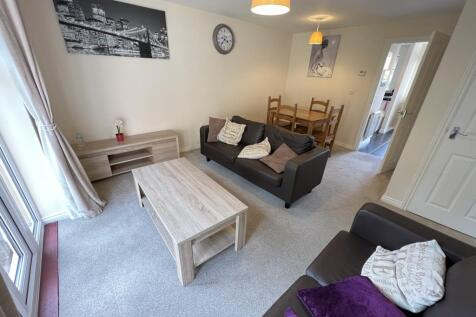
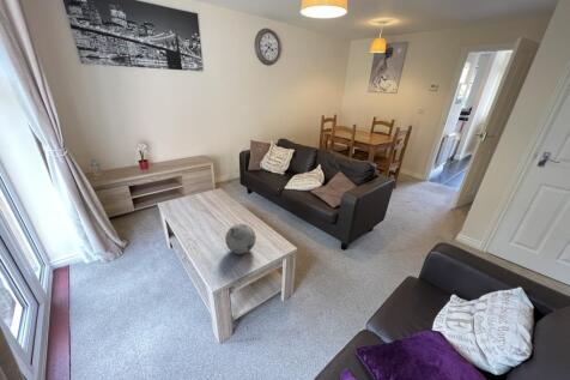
+ decorative orb (241, 239)
